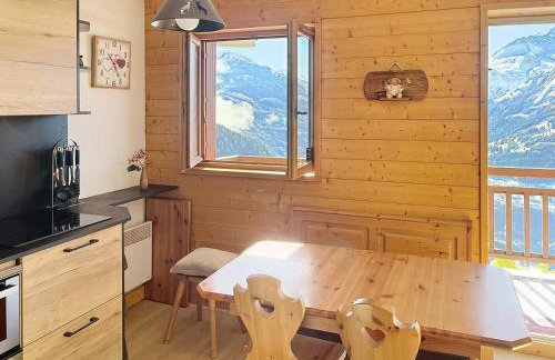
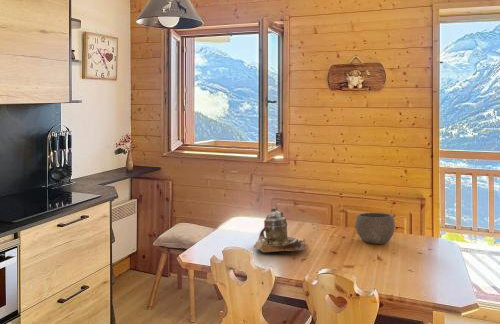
+ teapot (280, 227)
+ bowl (374, 228)
